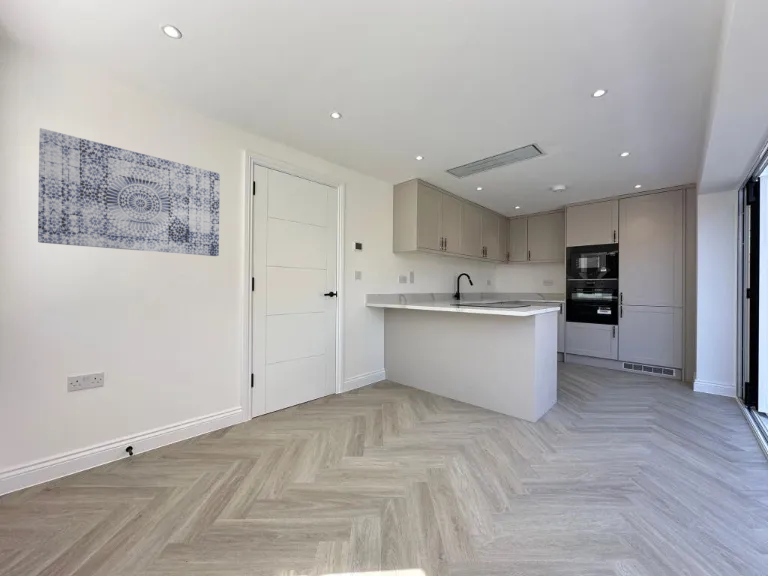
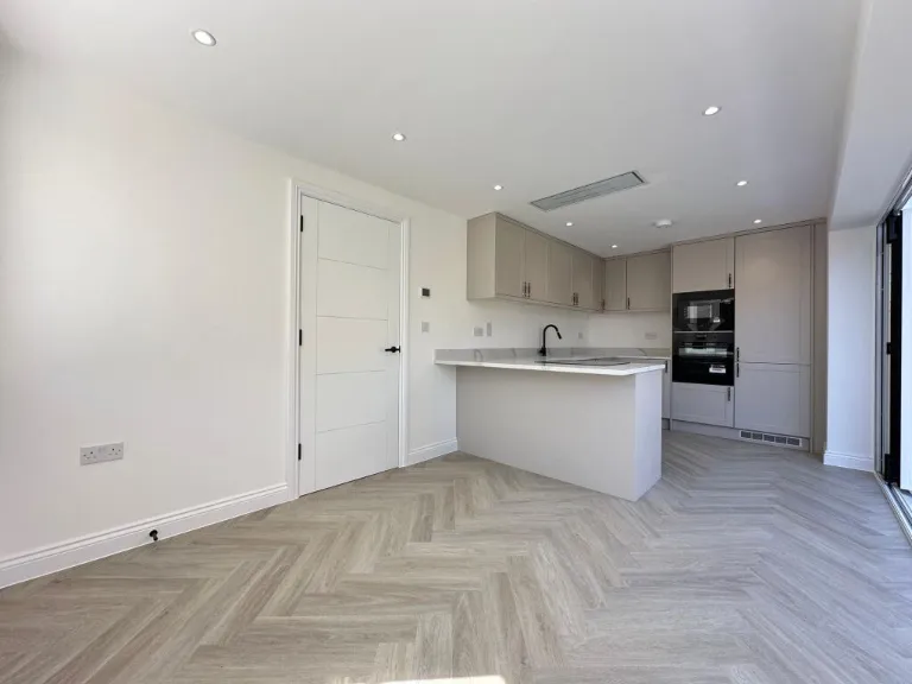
- wall art (142, 202)
